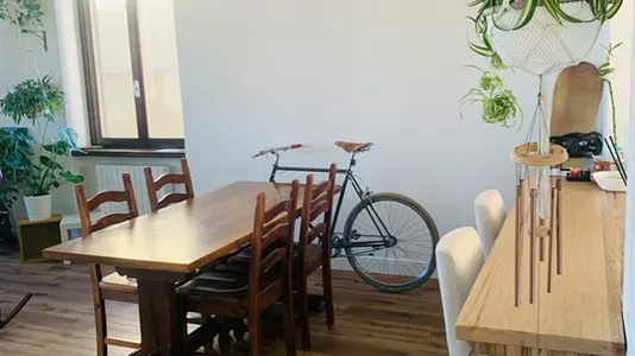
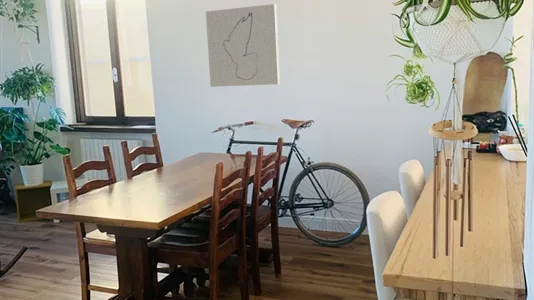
+ wall art (242, 47)
